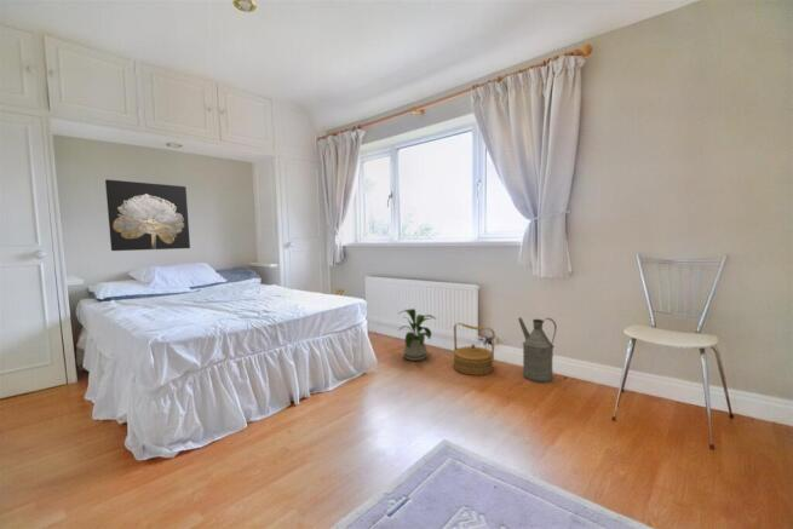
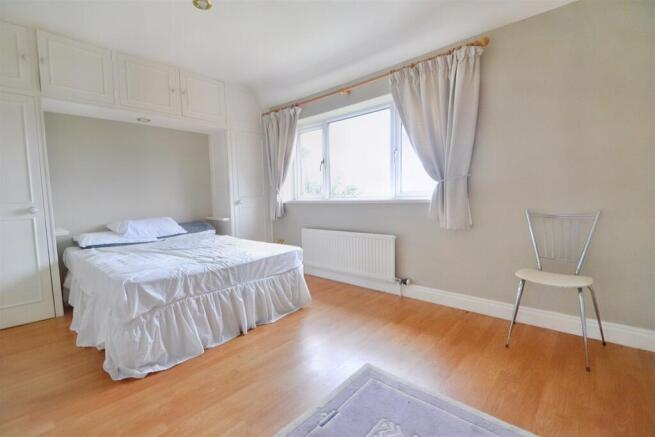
- wall art (150, 217)
- house plant (419, 330)
- watering can (535, 346)
- basket (472, 346)
